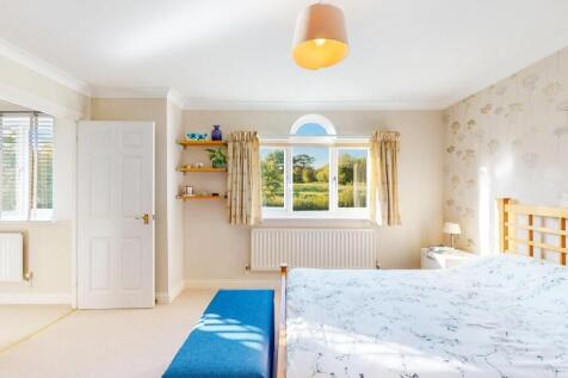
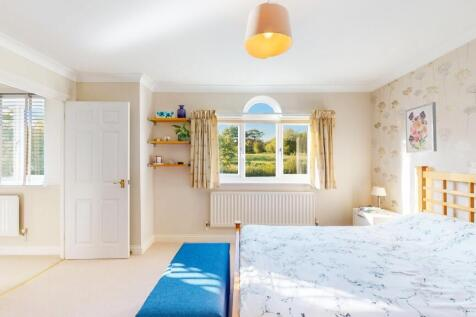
+ wall art (419, 129)
